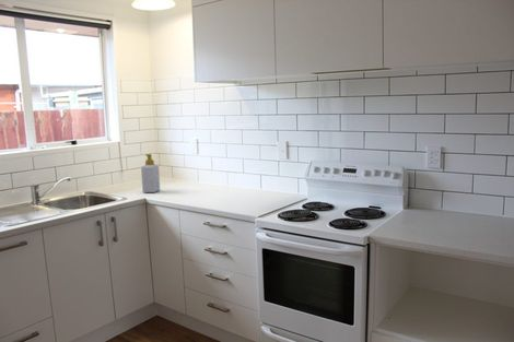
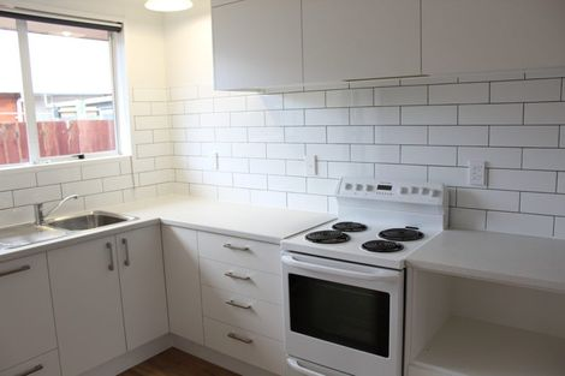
- soap bottle (150, 173)
